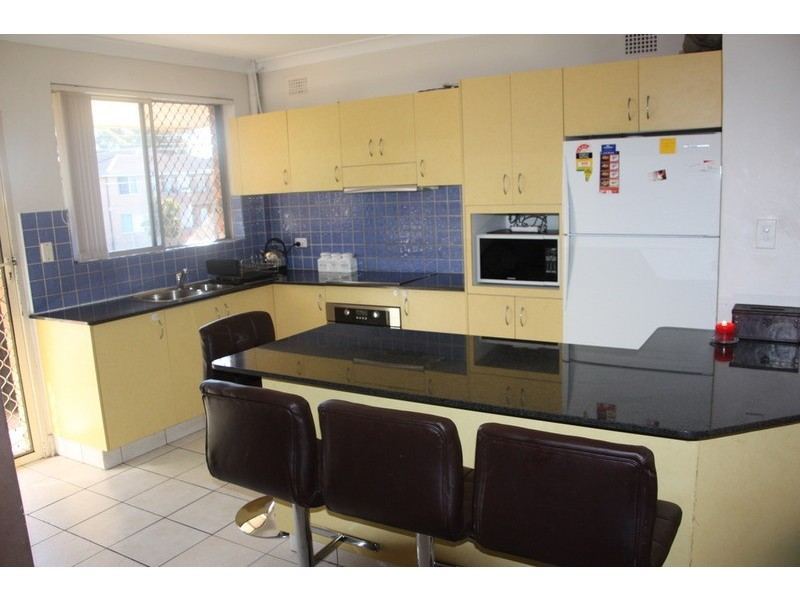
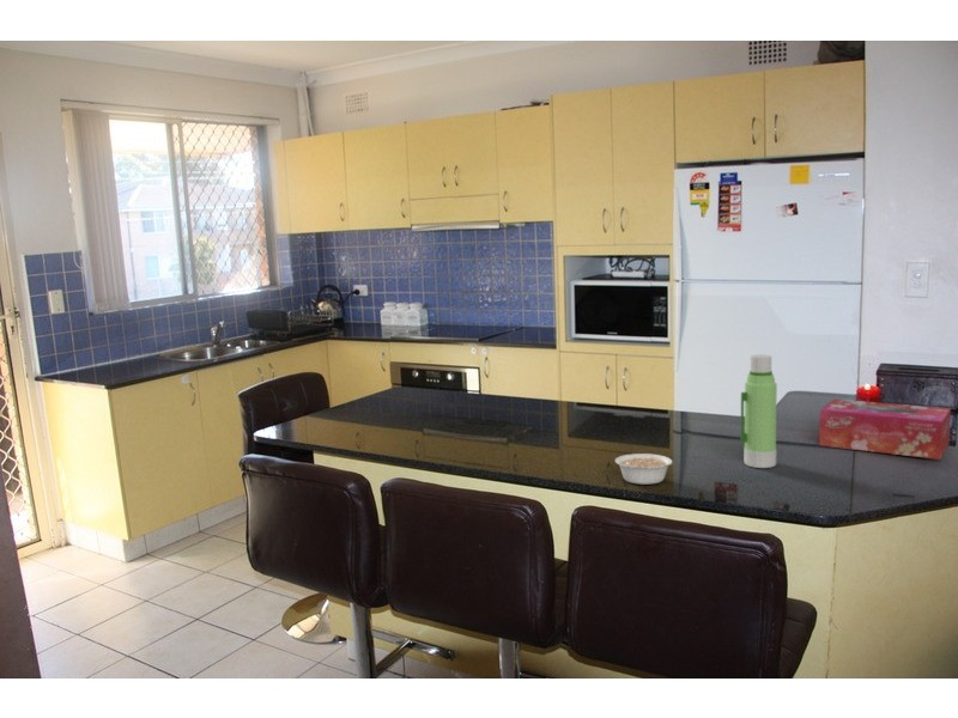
+ water bottle (758, 410)
+ tissue box (884, 427)
+ legume (645, 468)
